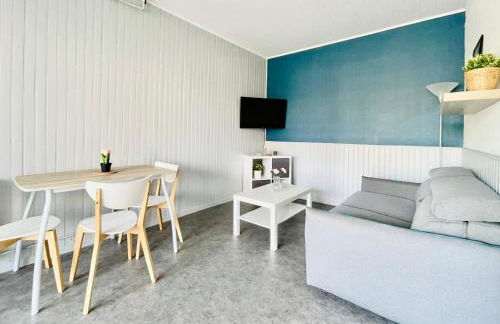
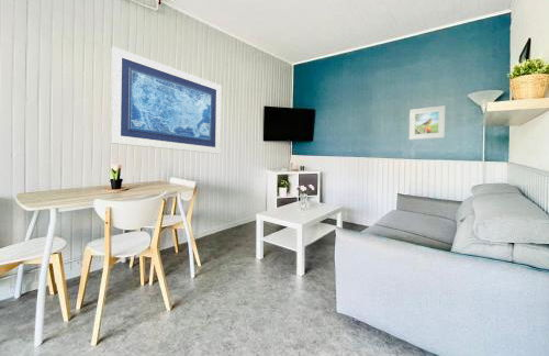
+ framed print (426, 123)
+ wall art (175, 109)
